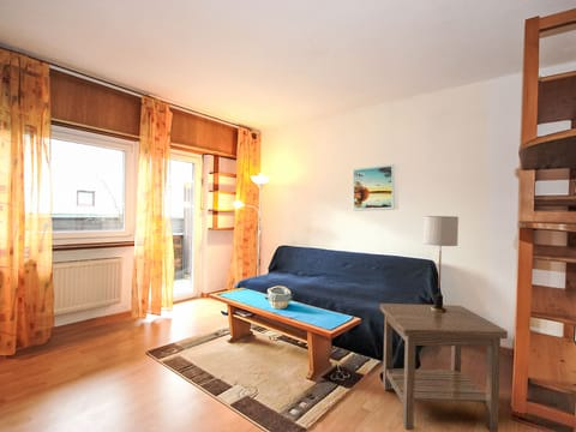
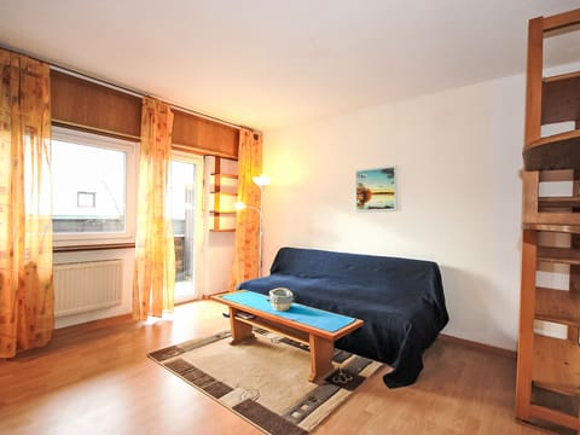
- table lamp (439, 263)
- side table (434, 370)
